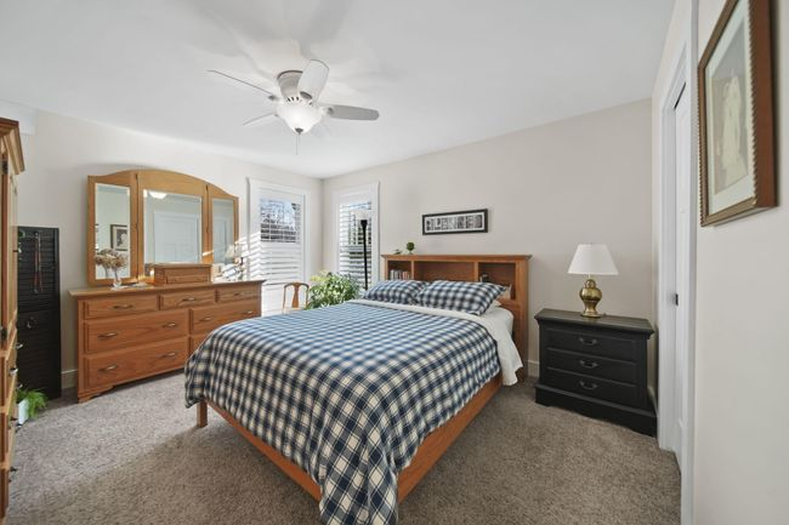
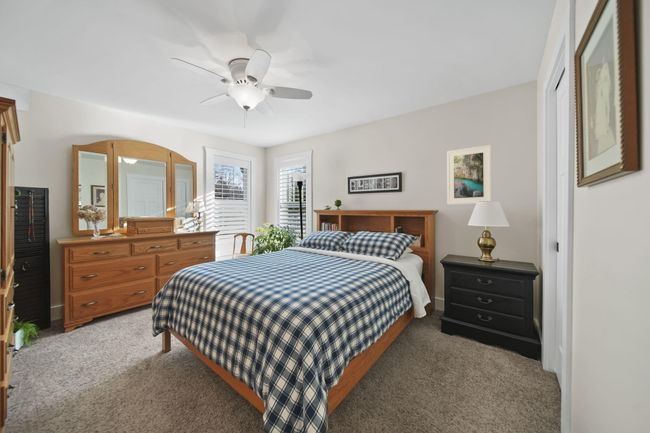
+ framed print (468, 176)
